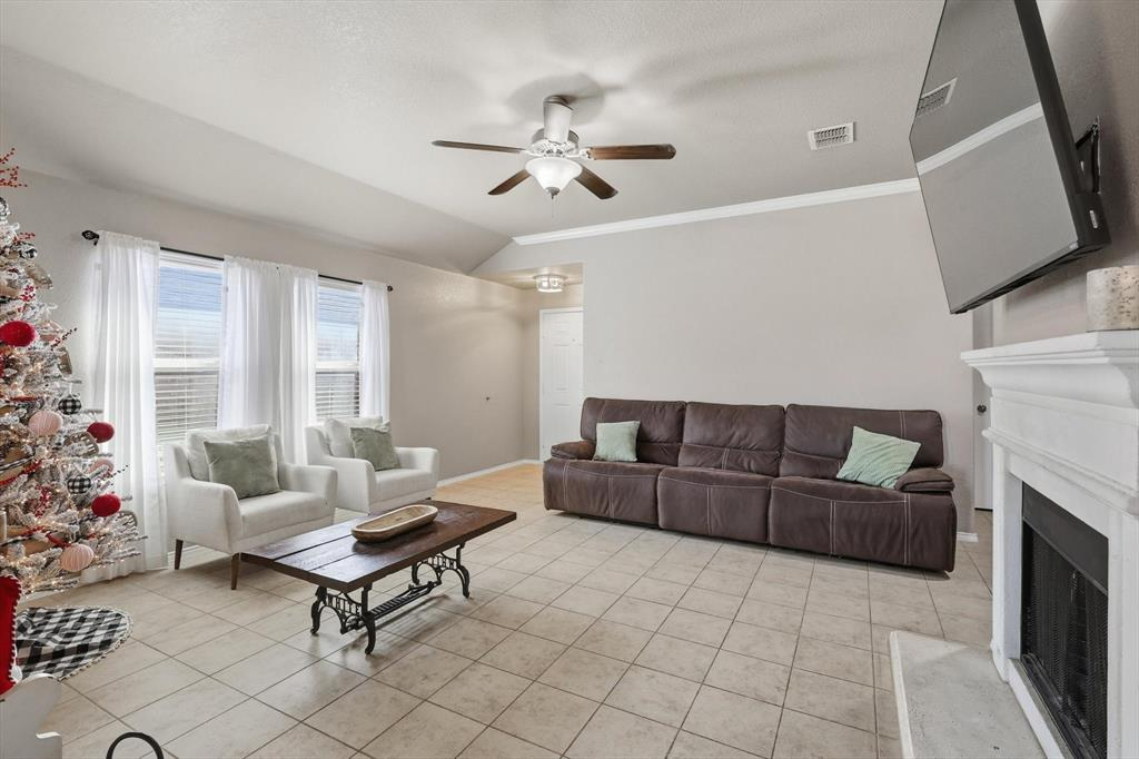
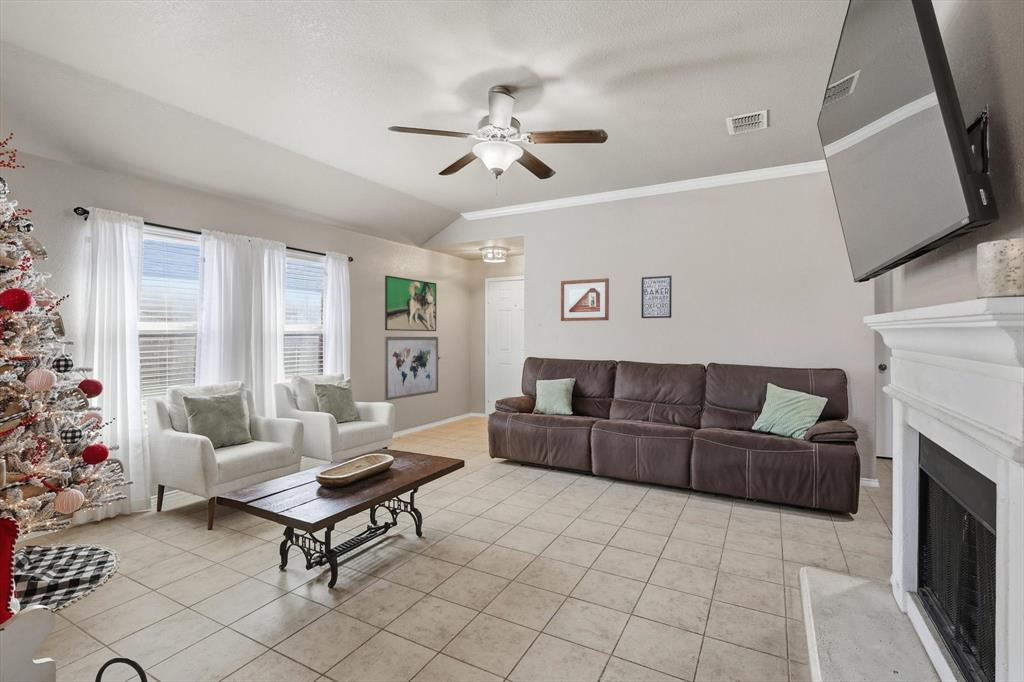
+ picture frame (584, 300)
+ wall art (656, 297)
+ wall art (413, 366)
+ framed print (412, 305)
